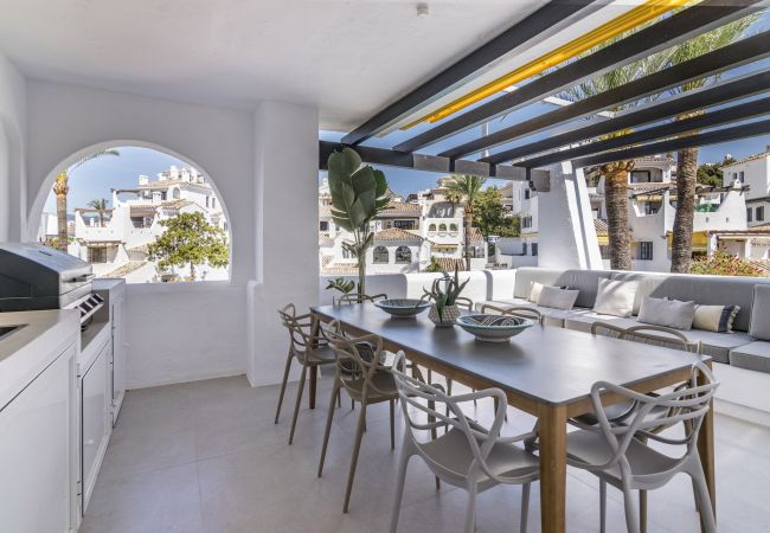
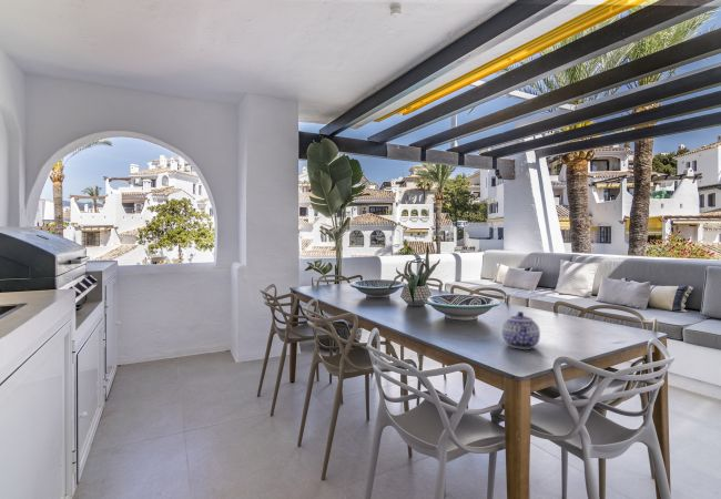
+ teapot (520, 328)
